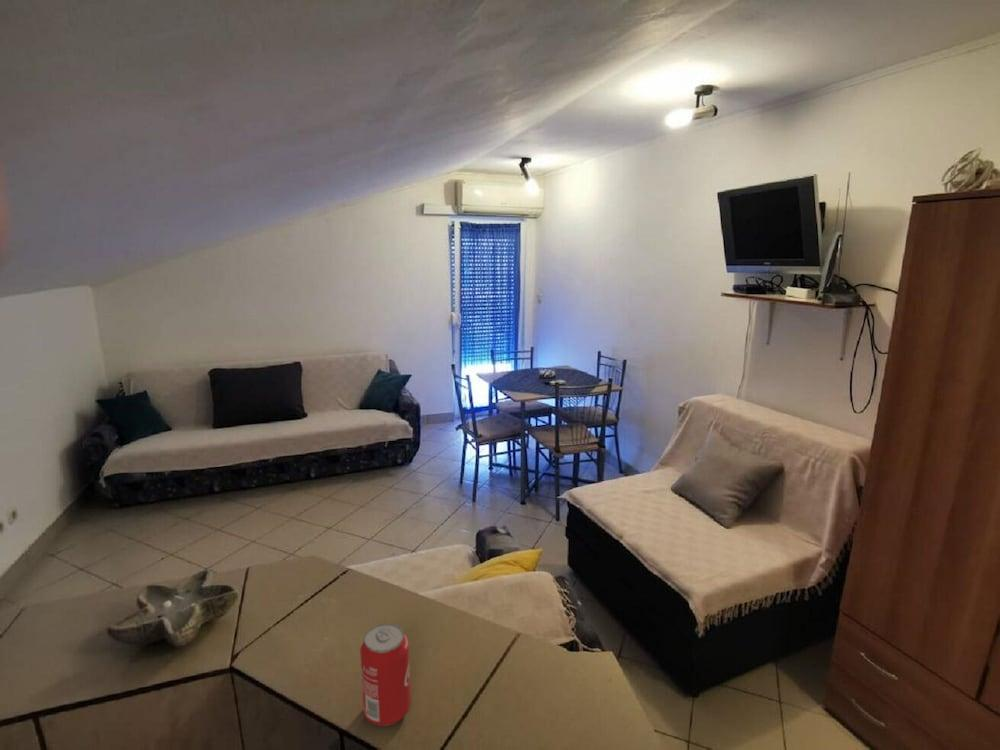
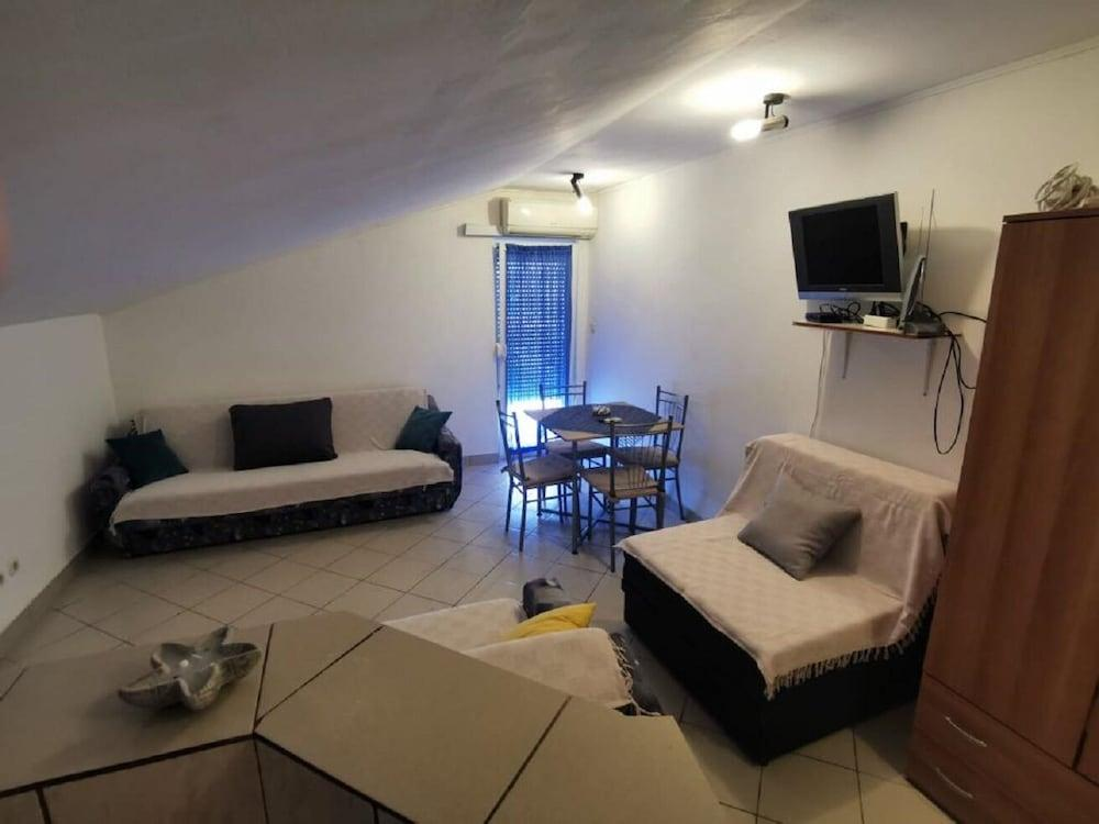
- beverage can (385, 673)
